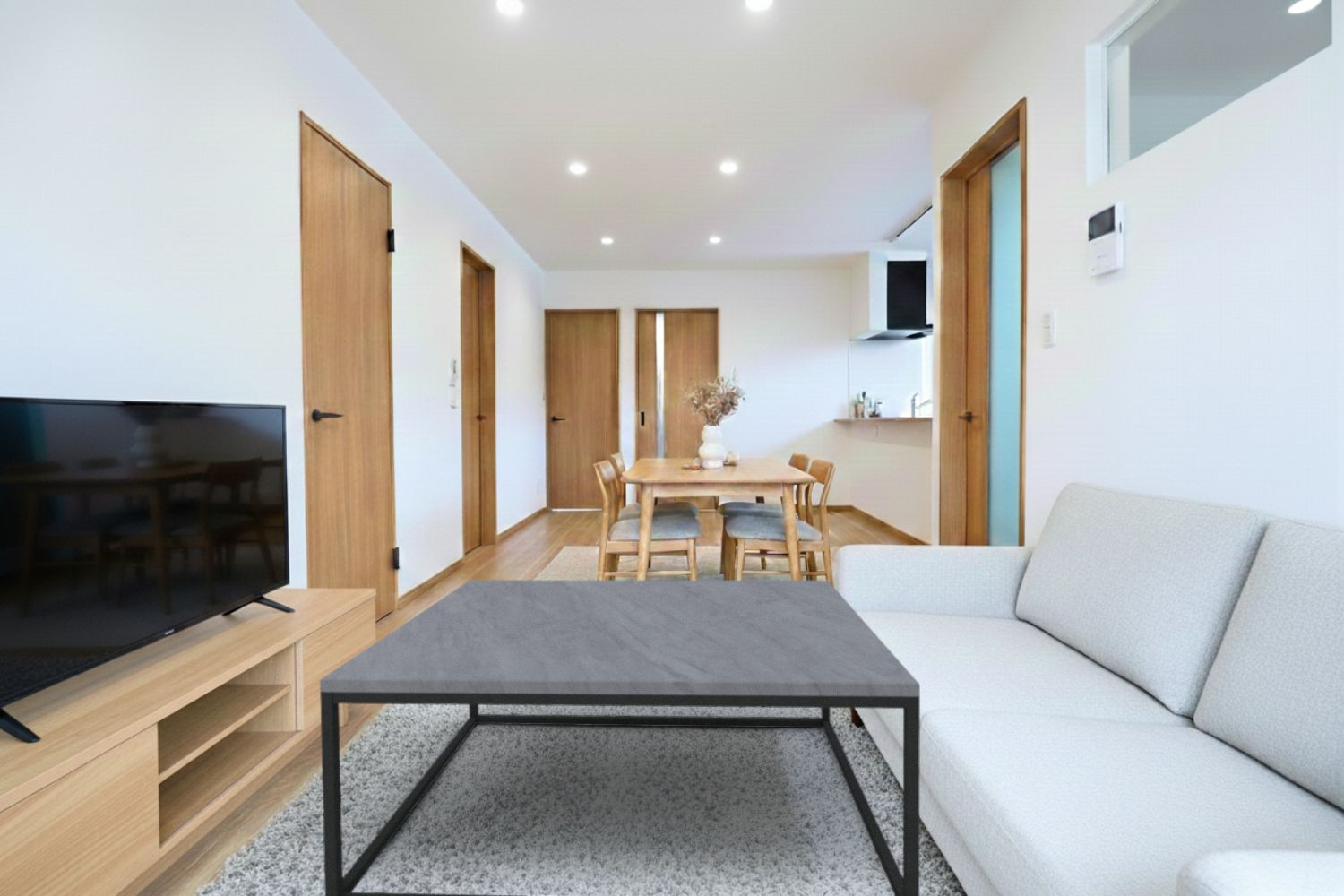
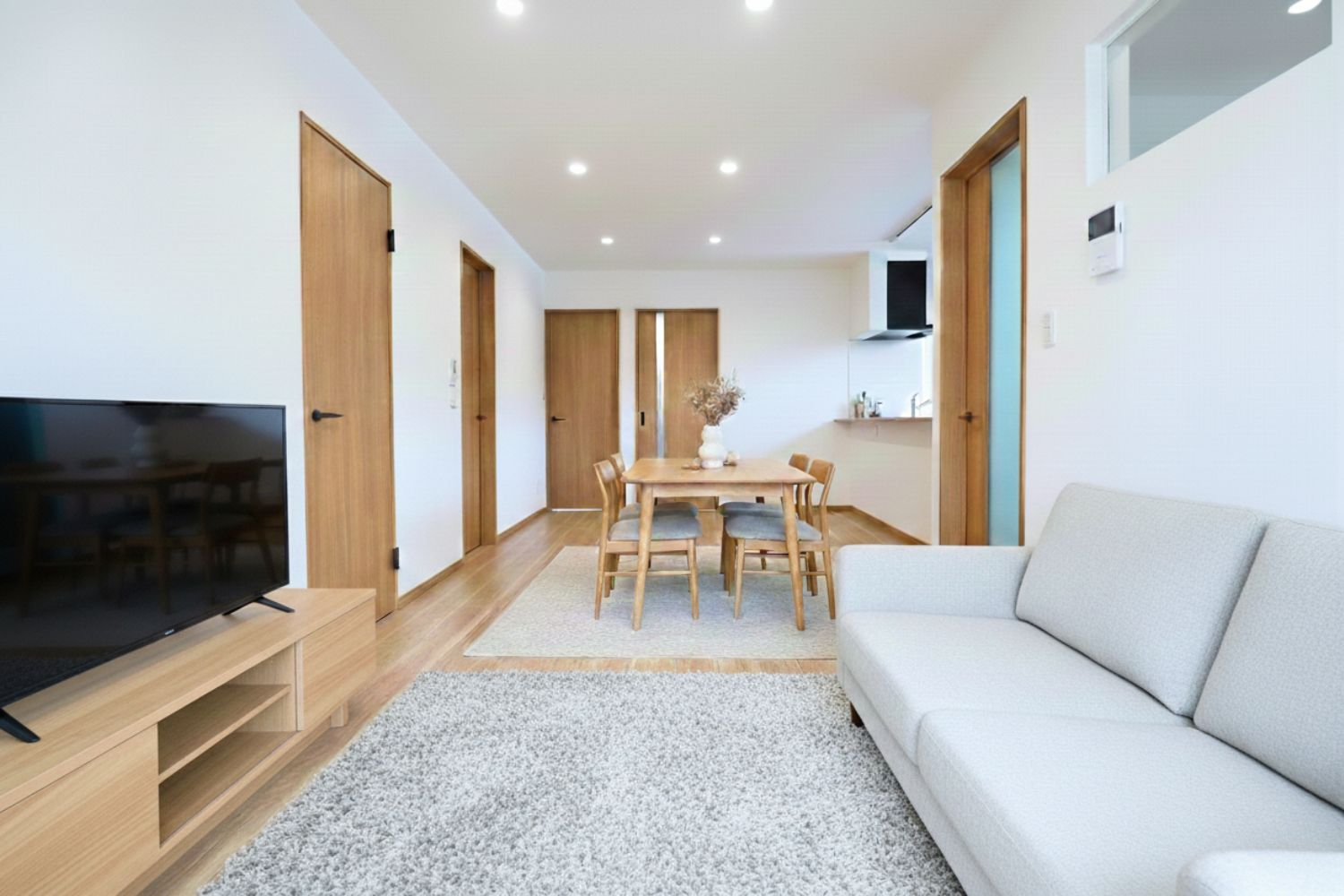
- coffee table (635, 705)
